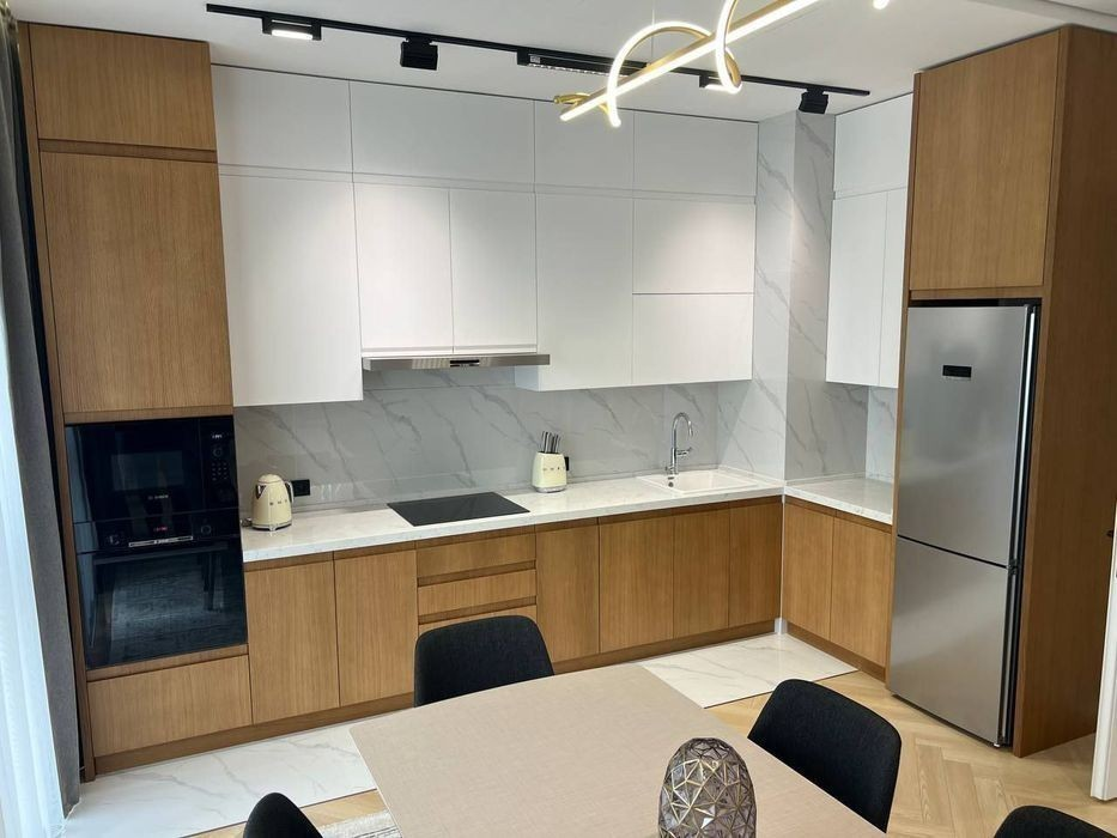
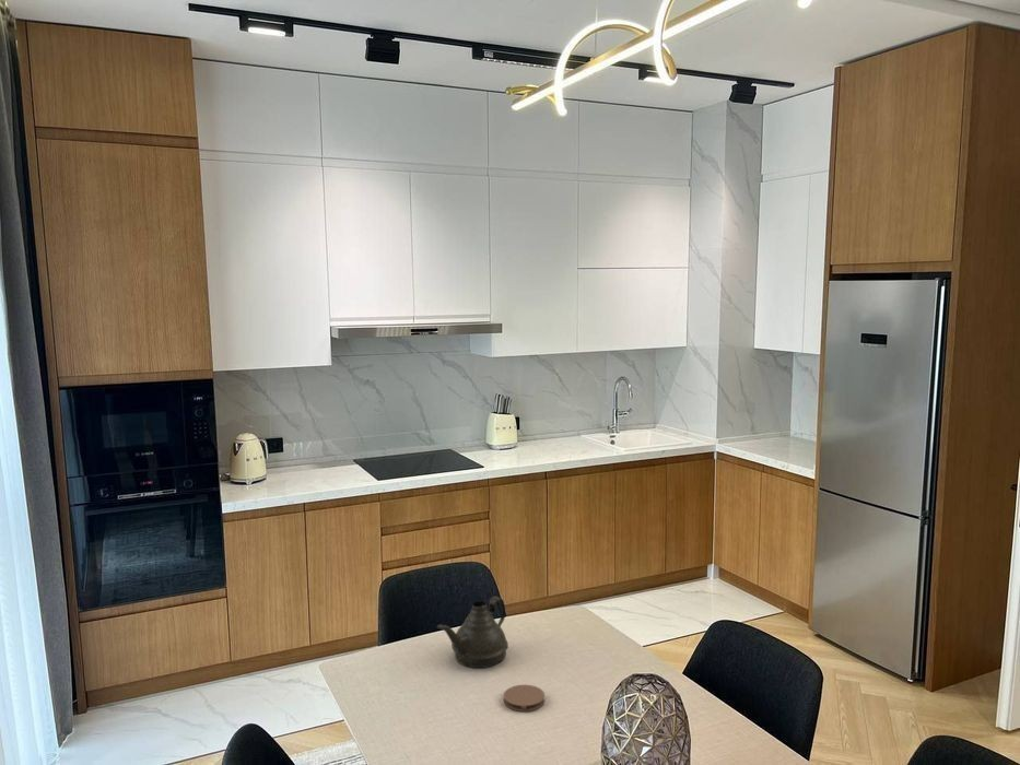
+ teapot (471, 633)
+ coaster (524, 697)
